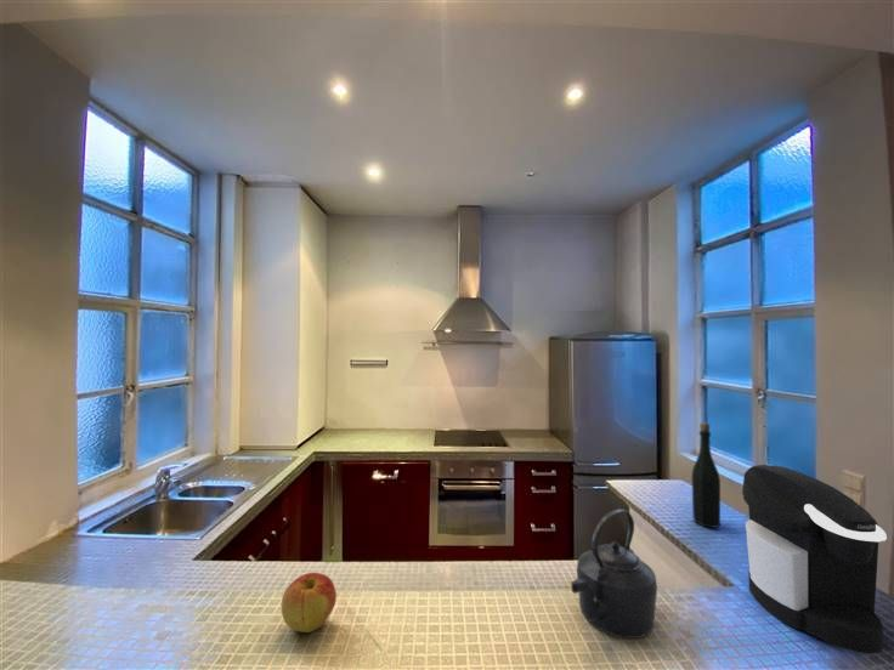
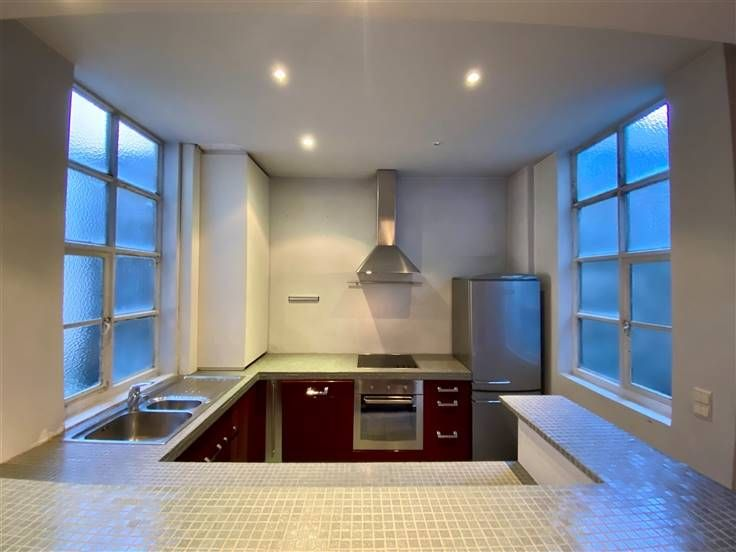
- bottle (705, 472)
- kettle (606, 569)
- coffee maker (813, 545)
- apple (309, 600)
